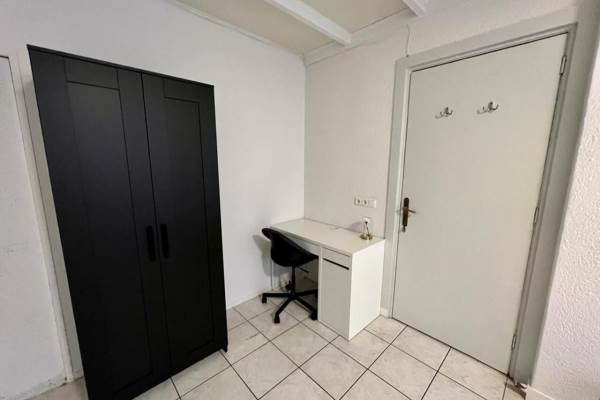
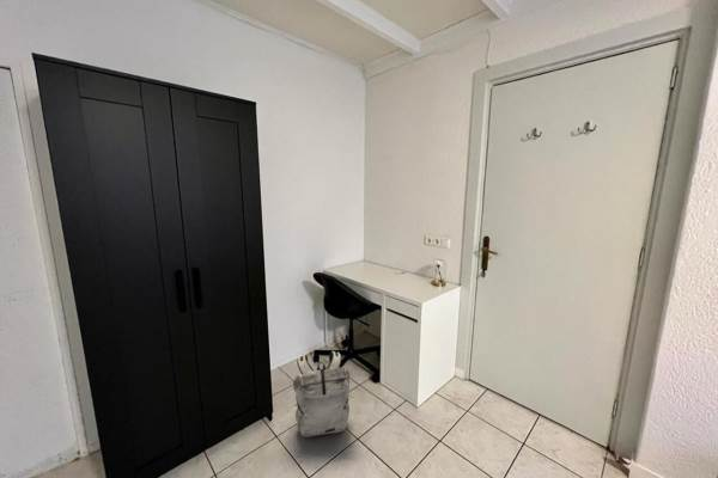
+ backpack (322, 396)
